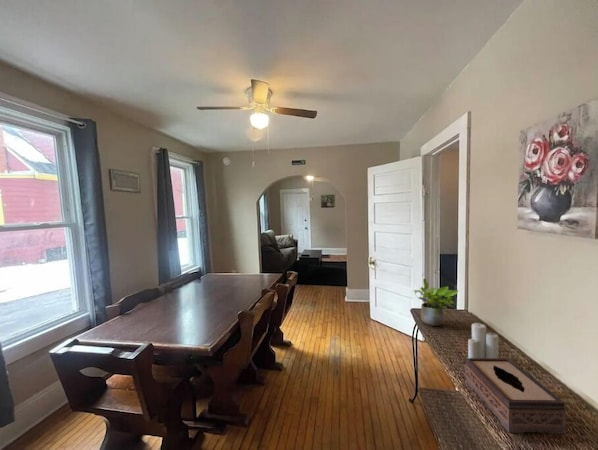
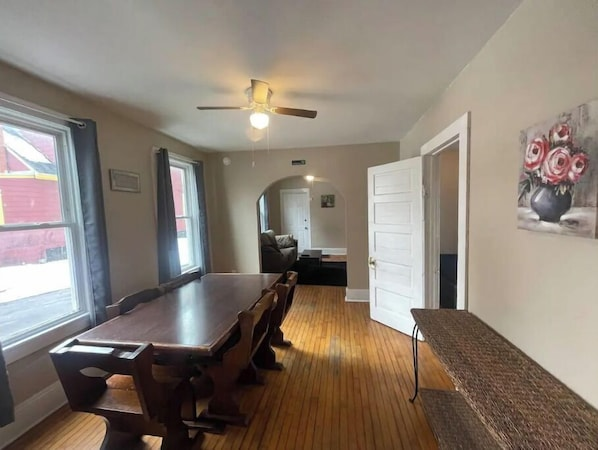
- tissue box (508, 391)
- candle (481, 342)
- potted plant (435, 303)
